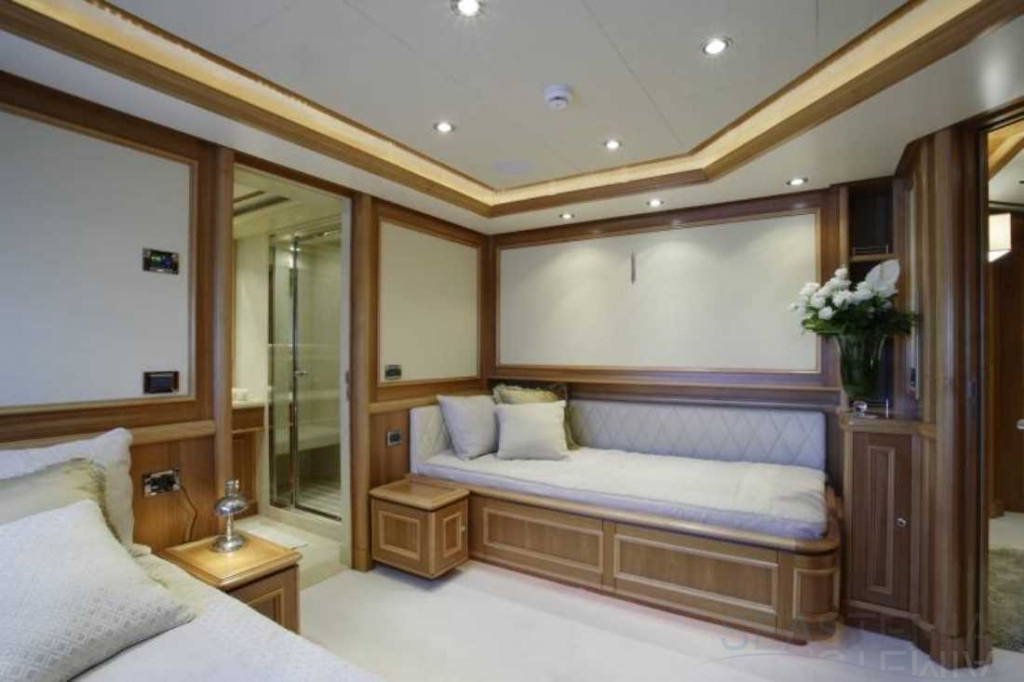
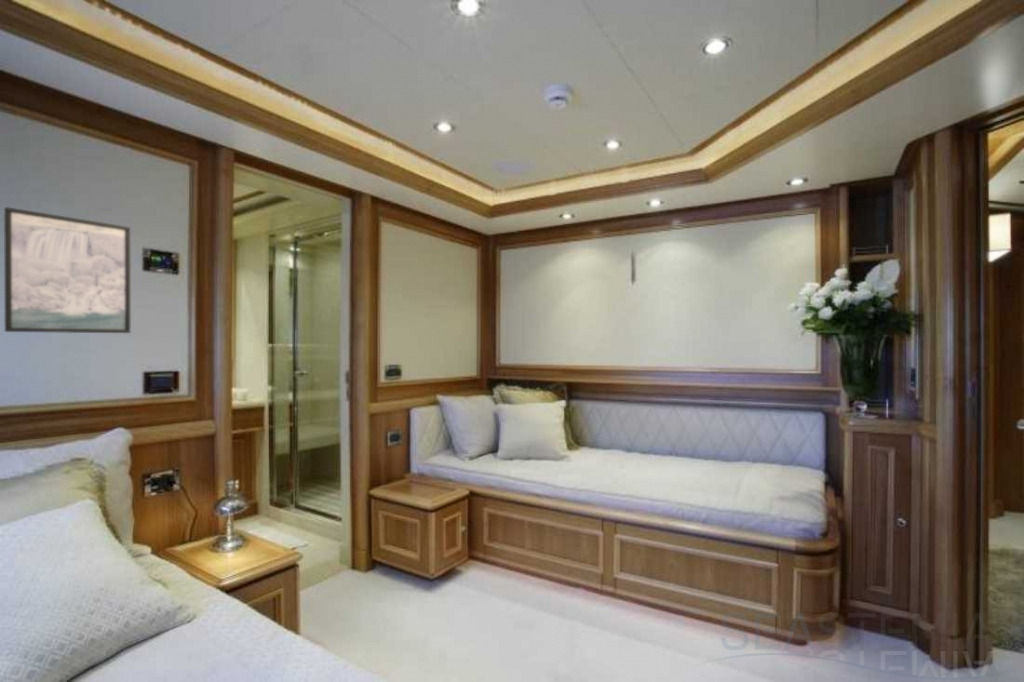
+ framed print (72, 275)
